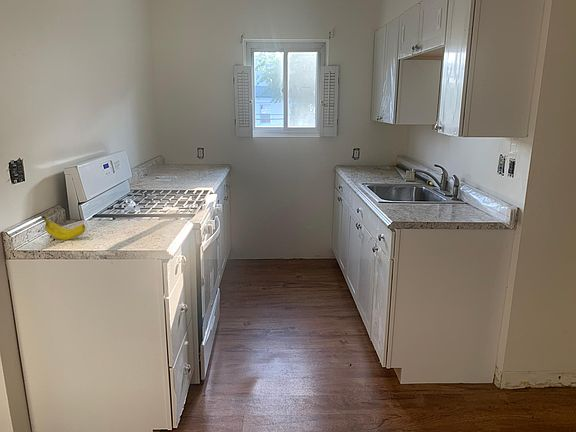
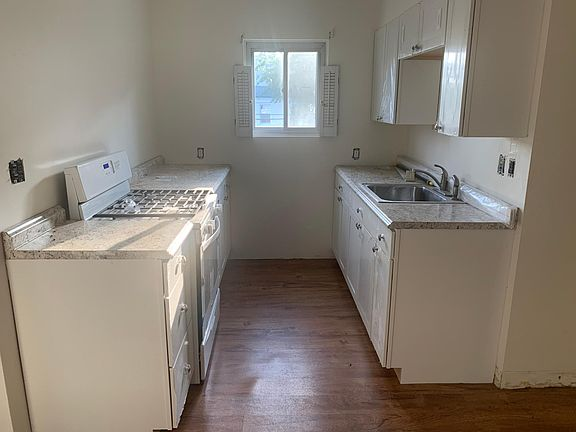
- fruit (65, 228)
